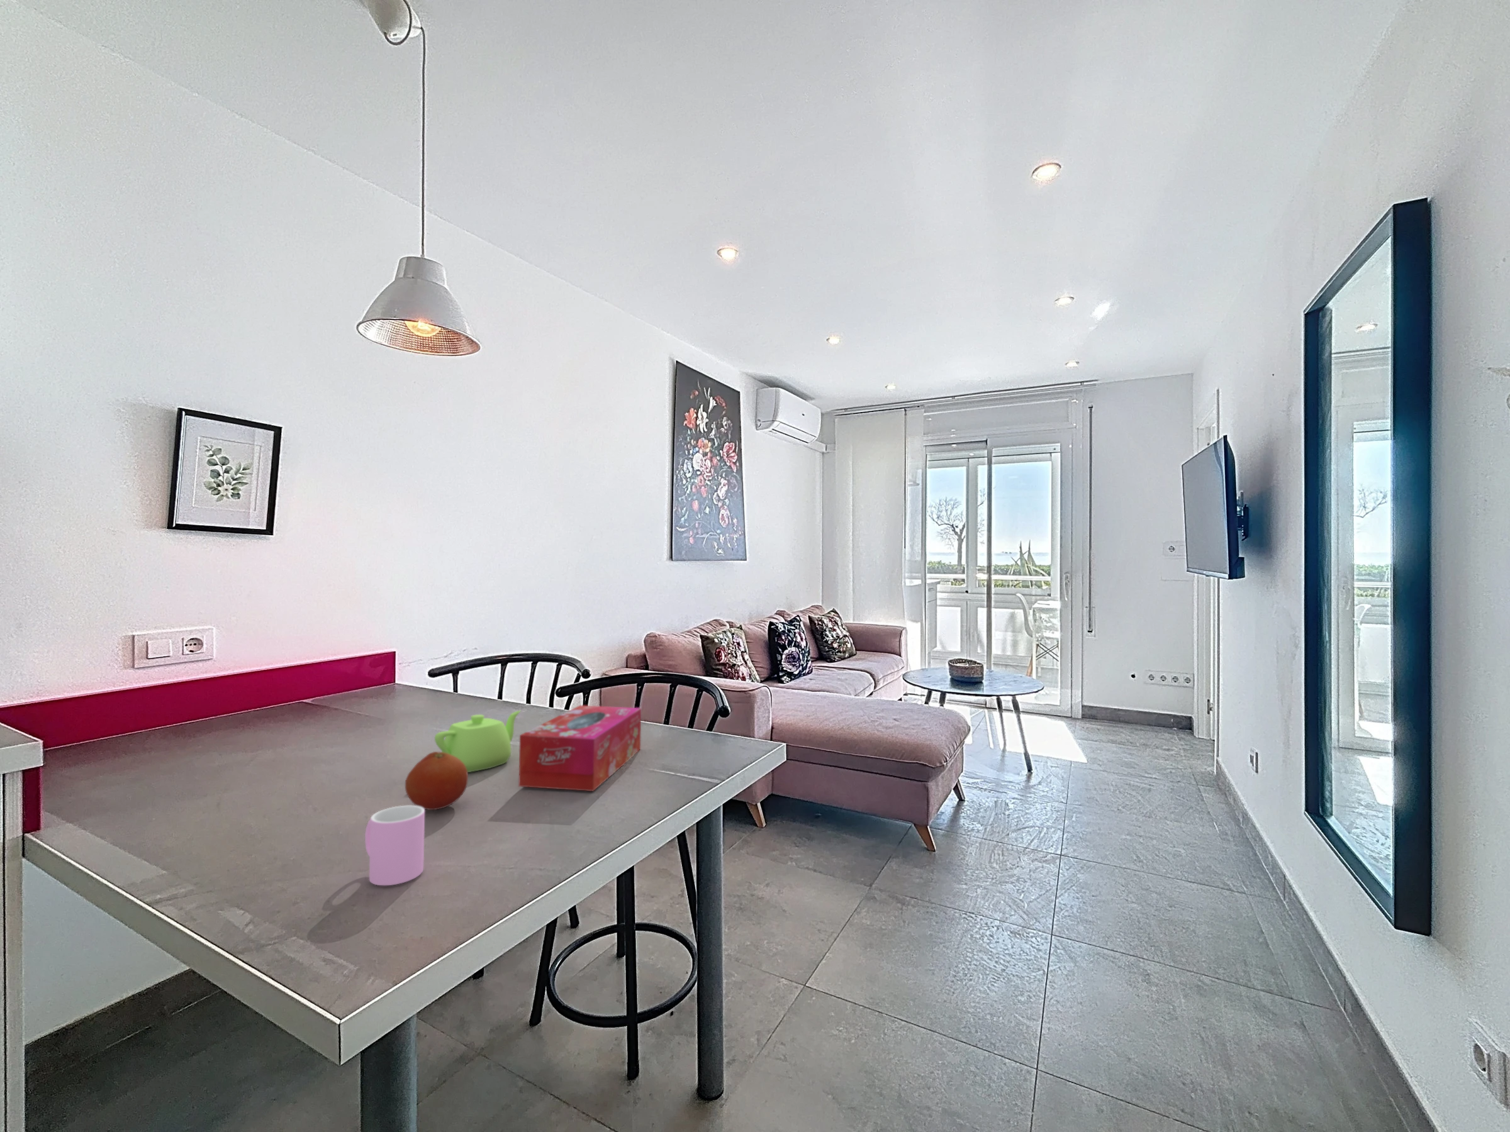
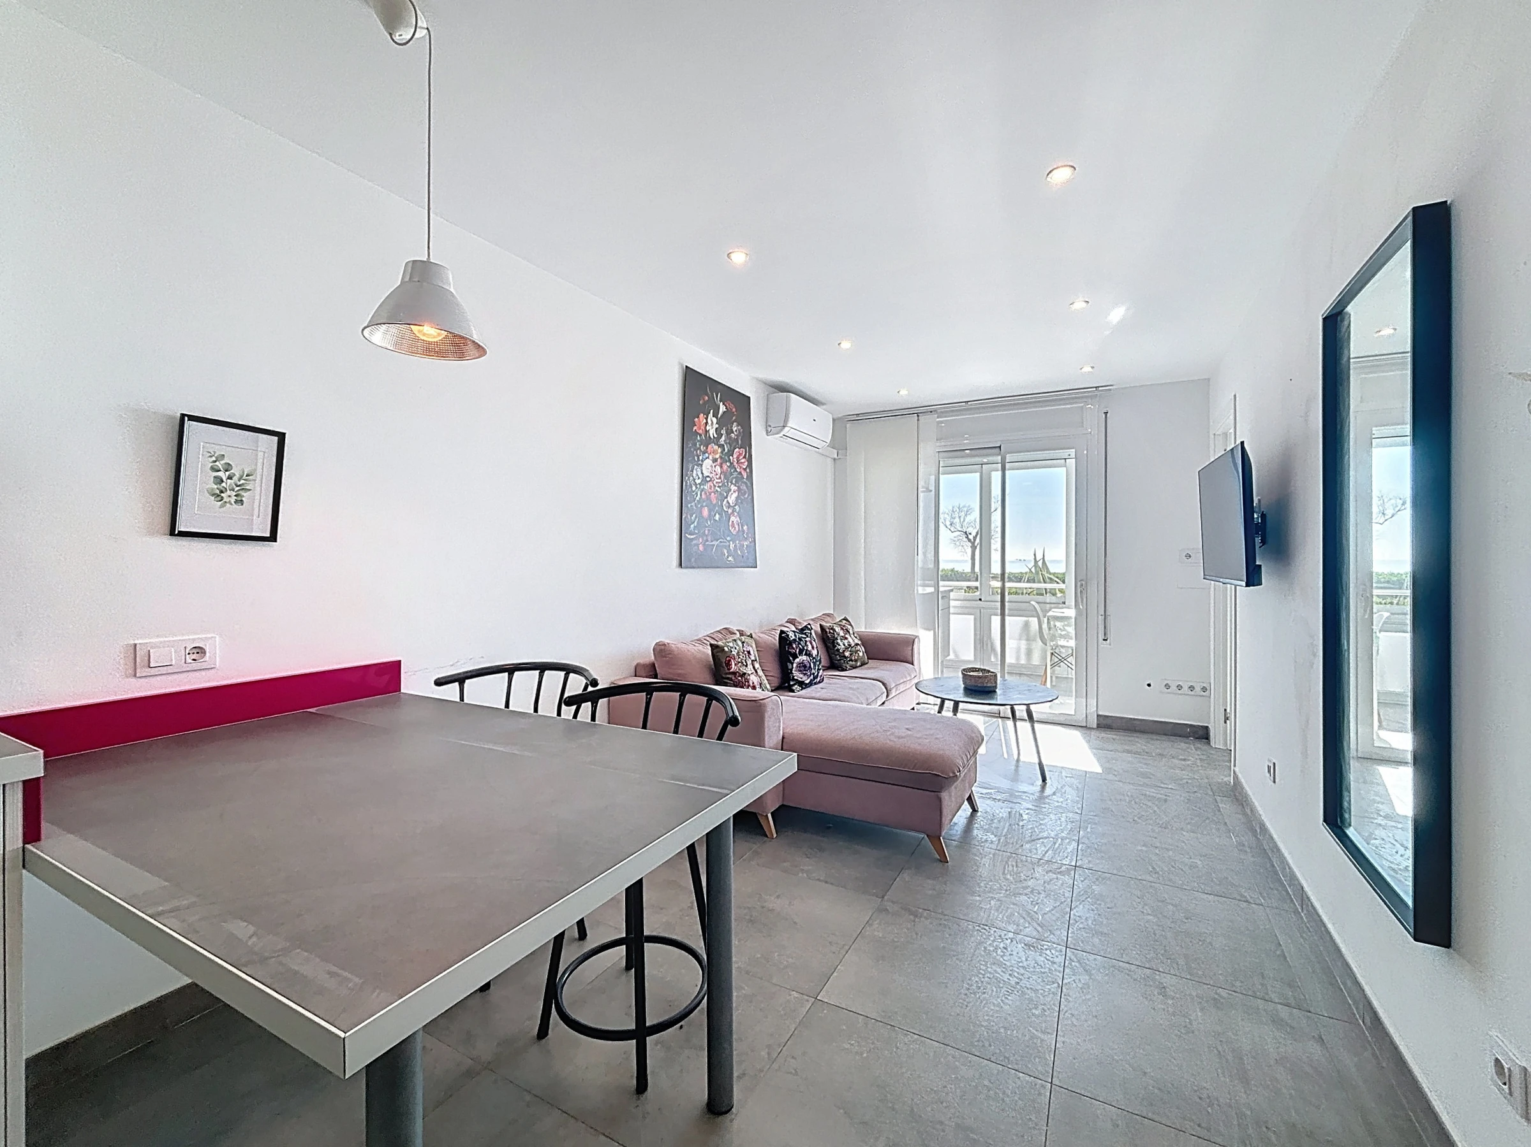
- cup (390, 842)
- teapot (480, 738)
- tissue box (586, 743)
- fruit (438, 780)
